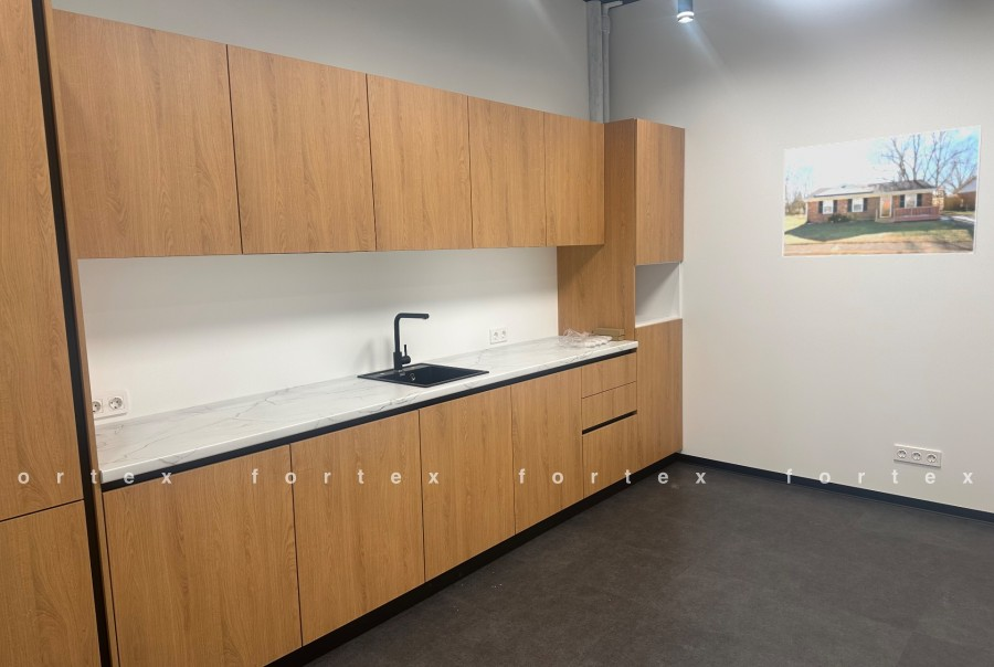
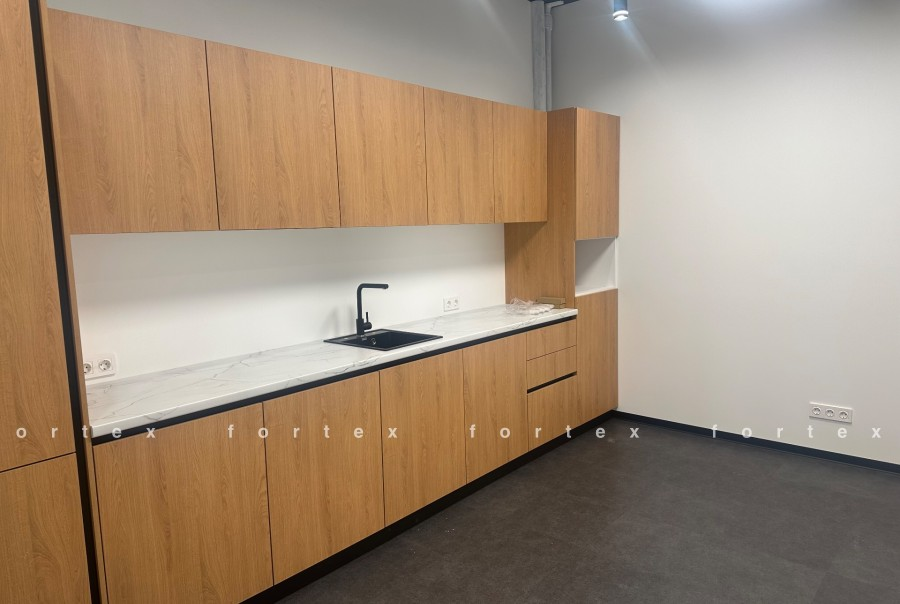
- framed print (873, 198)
